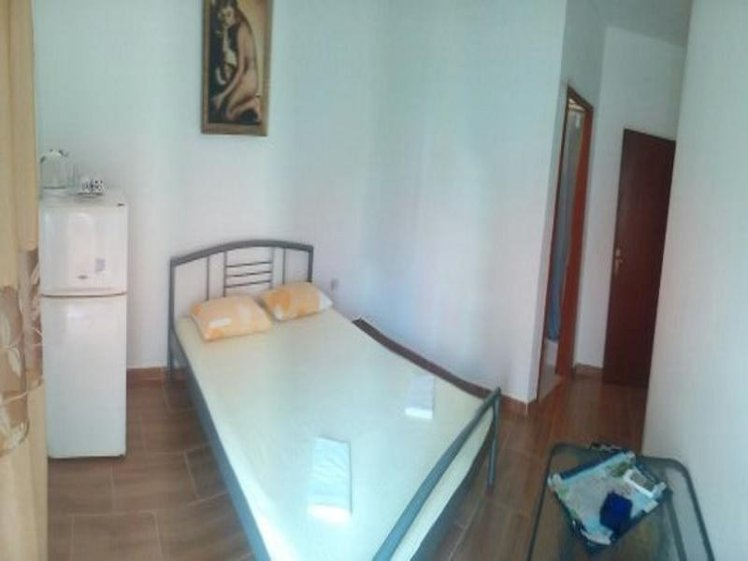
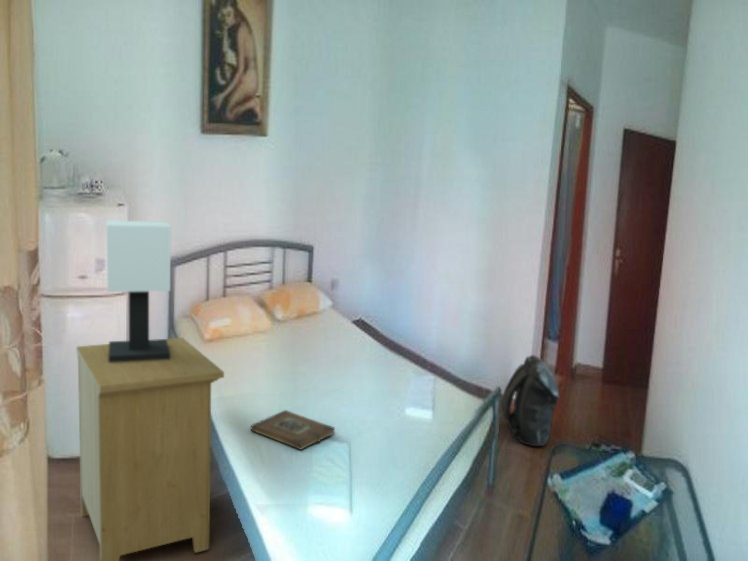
+ book (292, 429)
+ table lamp (138, 288)
+ nightstand (147, 446)
+ backpack (530, 396)
